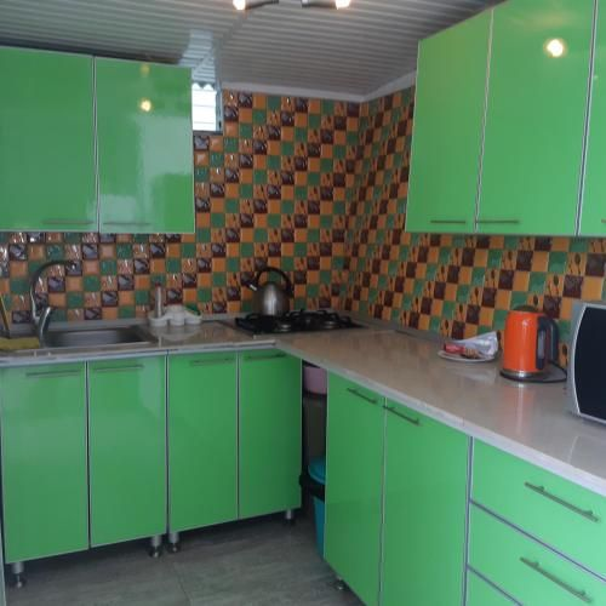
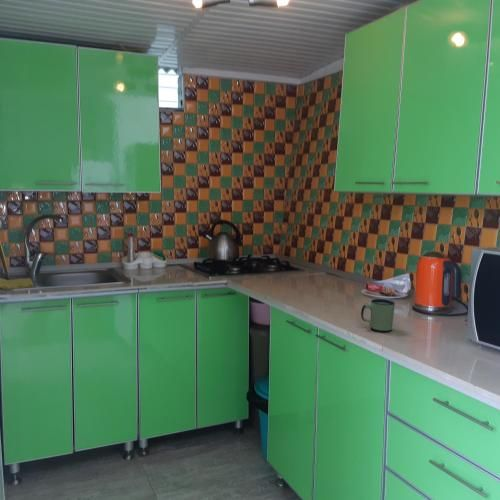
+ mug (377, 315)
